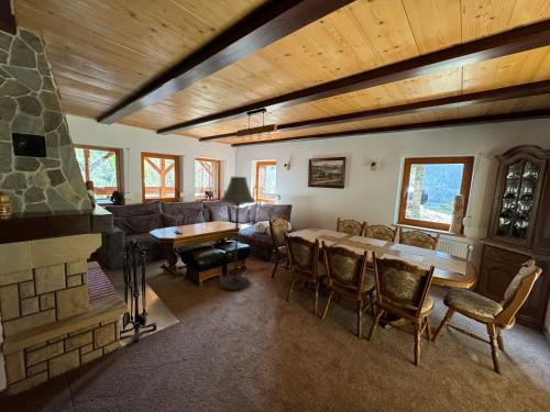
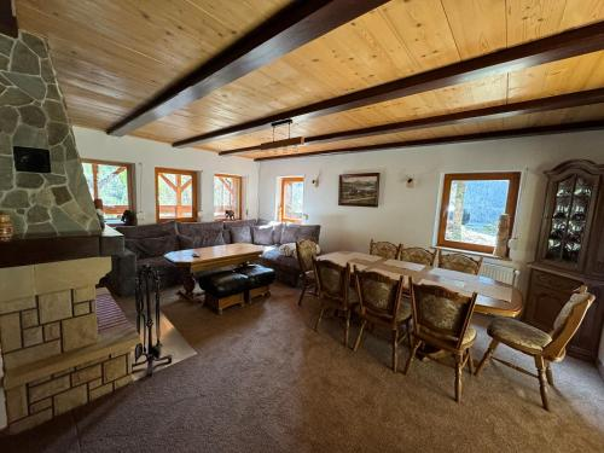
- floor lamp (237, 231)
